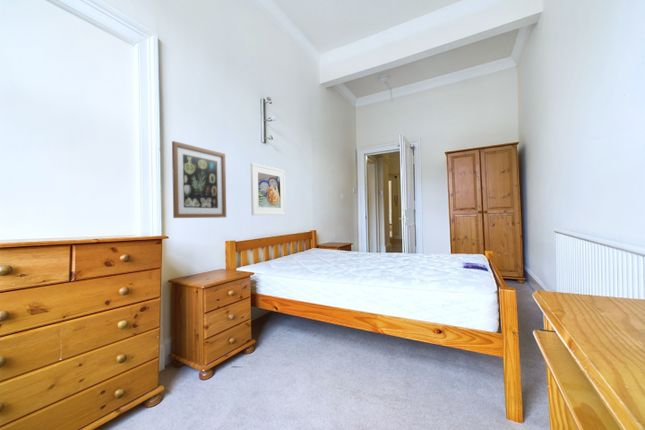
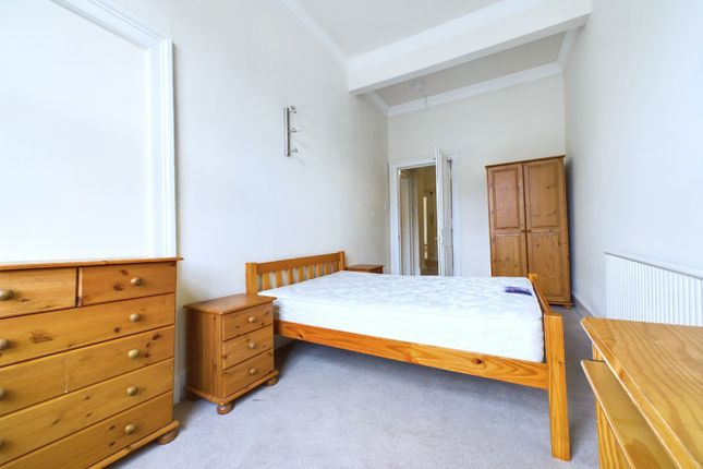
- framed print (269, 191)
- wall art (201, 182)
